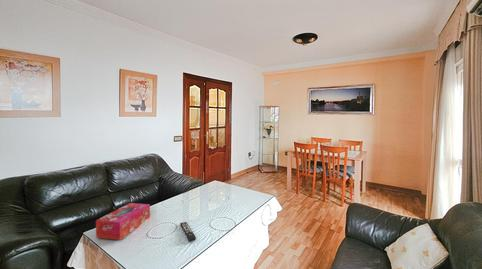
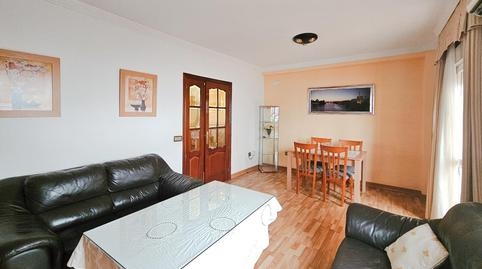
- remote control (187, 230)
- tissue box (125, 219)
